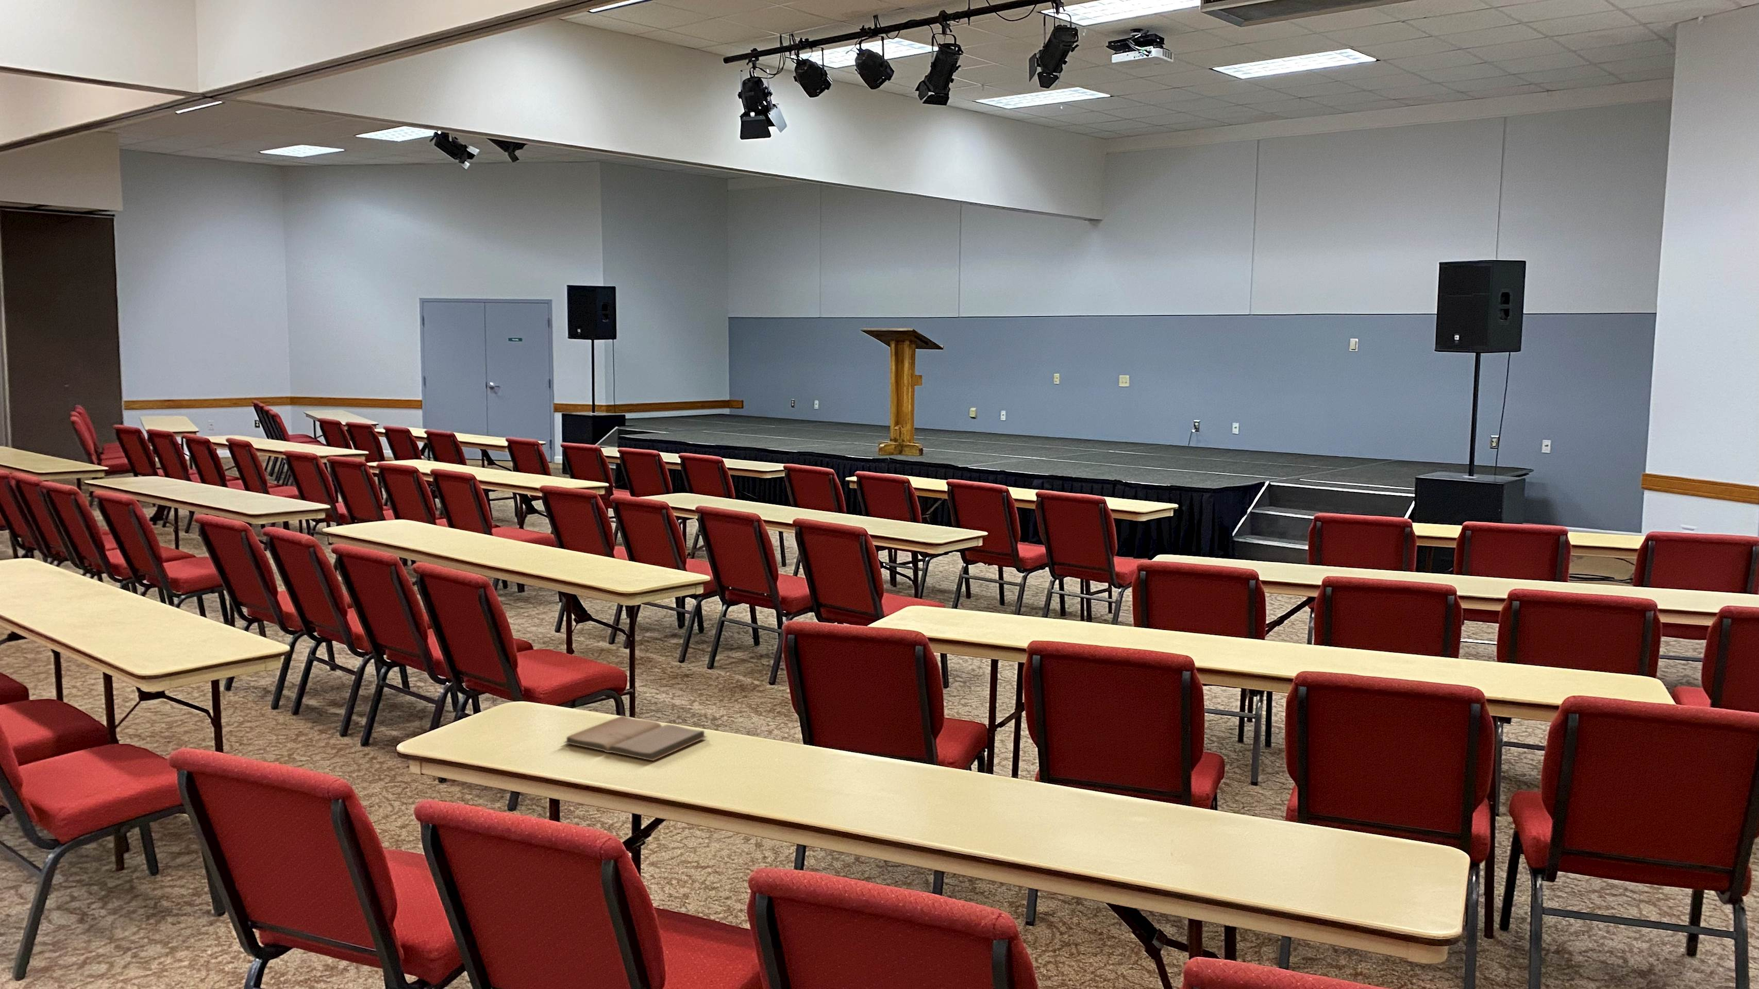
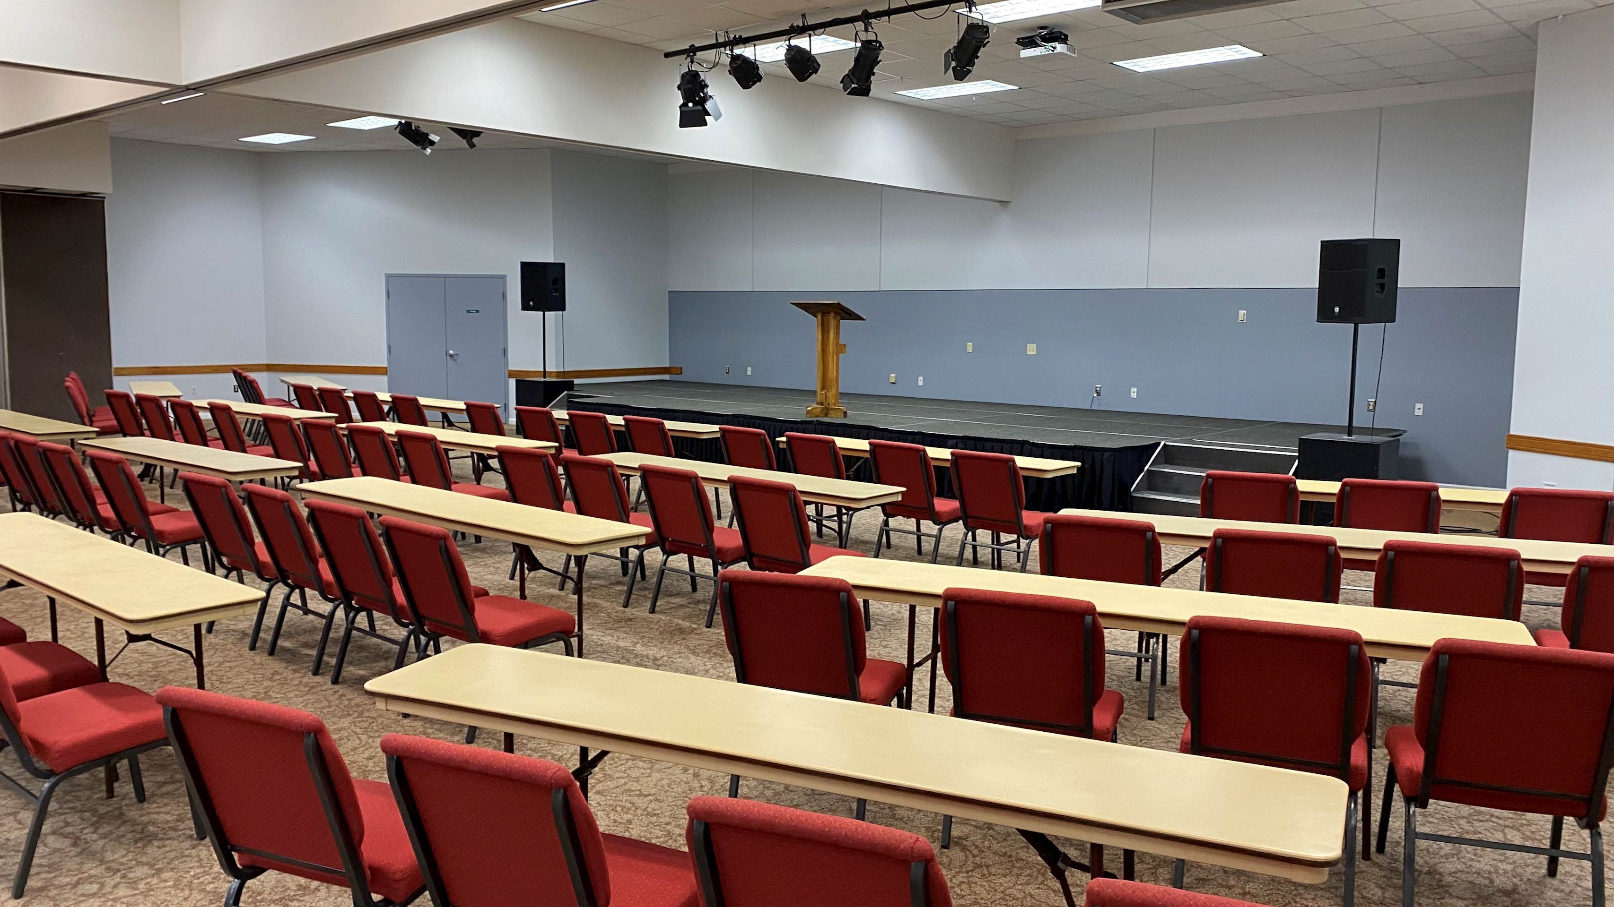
- book (635, 737)
